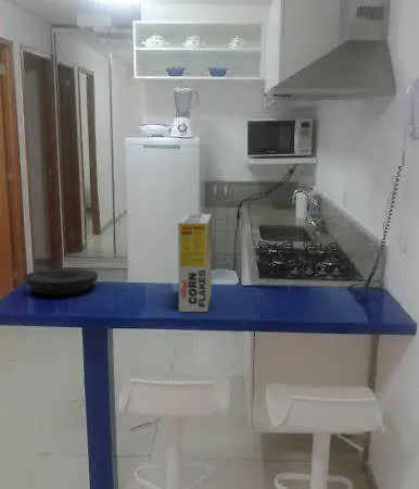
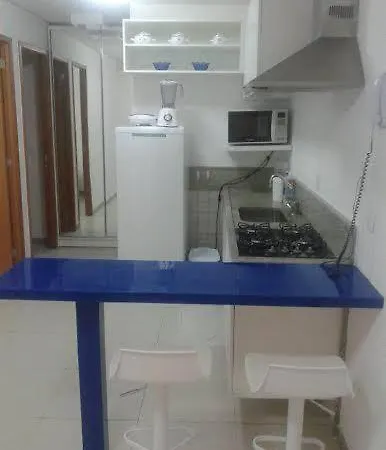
- cereal box (195, 260)
- plate (62, 281)
